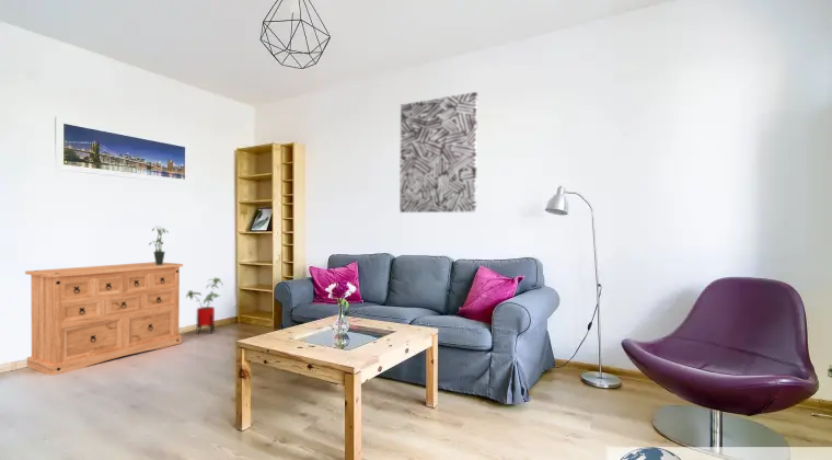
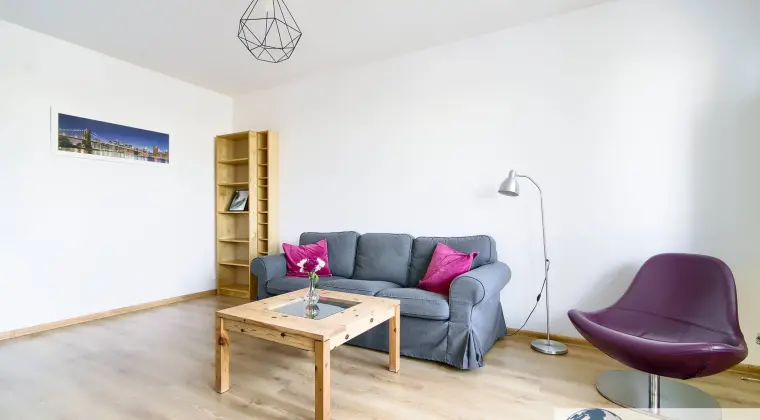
- potted plant (159, 245)
- house plant (208, 303)
- dresser (111, 310)
- wall art (437, 156)
